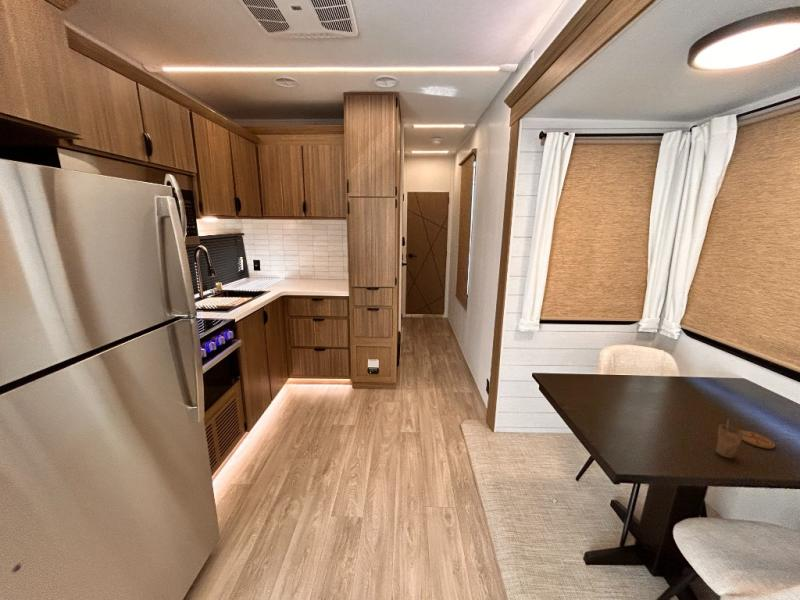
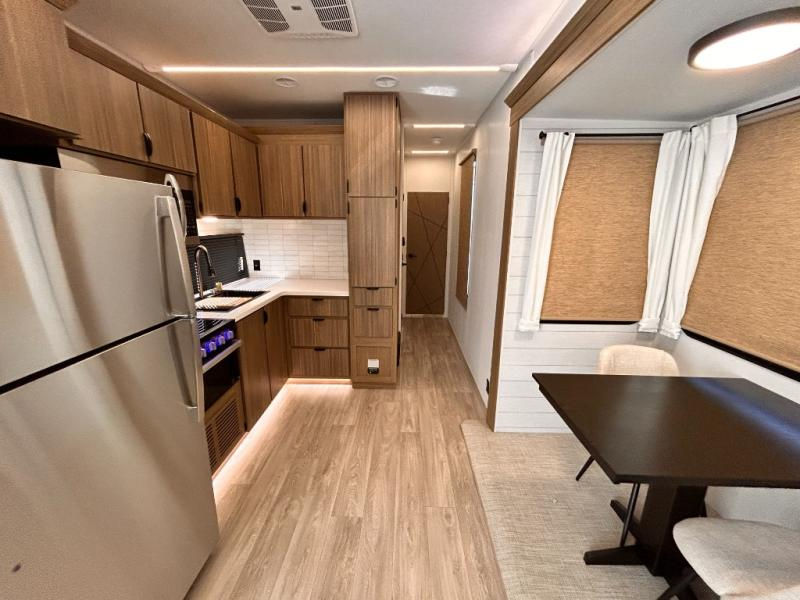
- coaster (754, 439)
- cup (728, 438)
